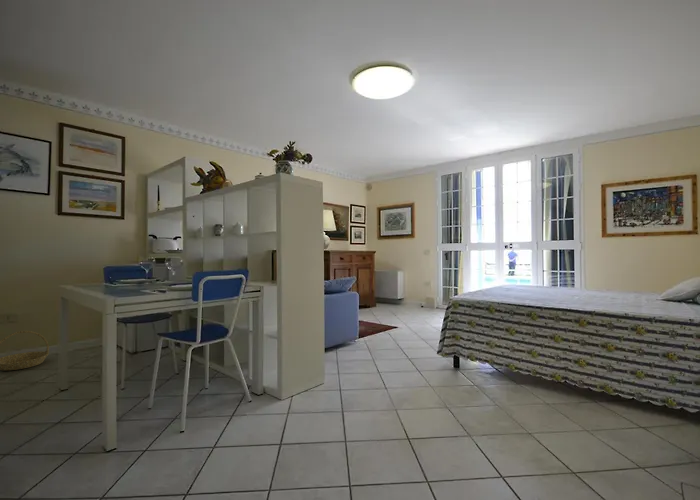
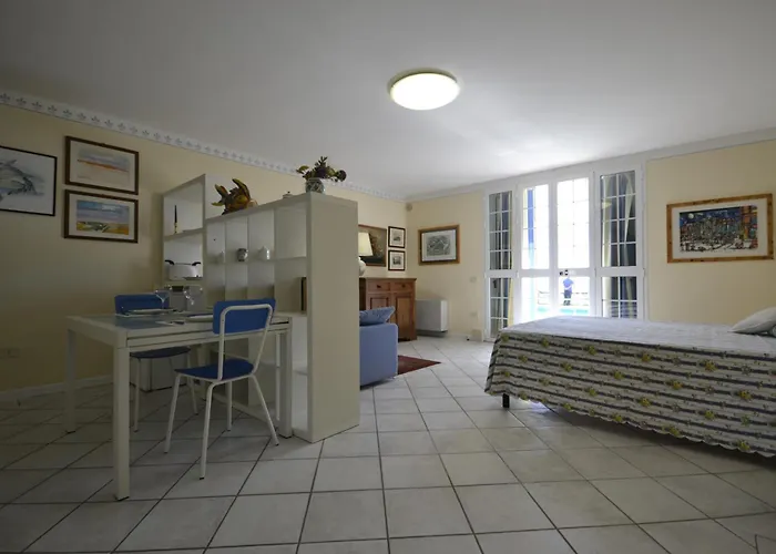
- basket (21, 353)
